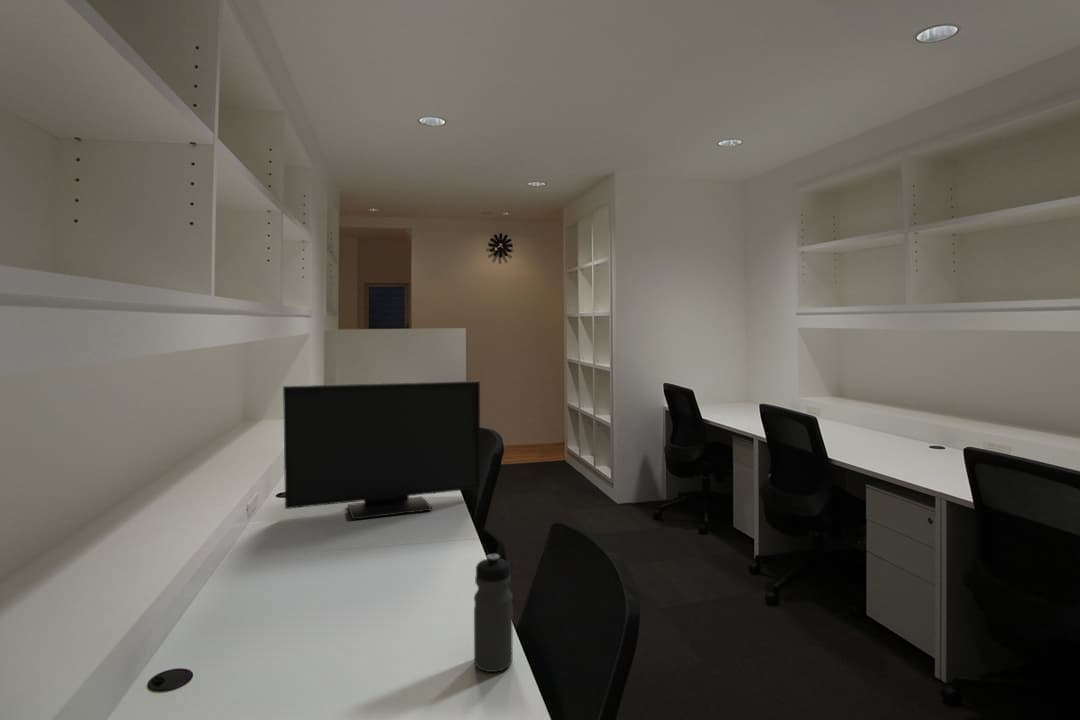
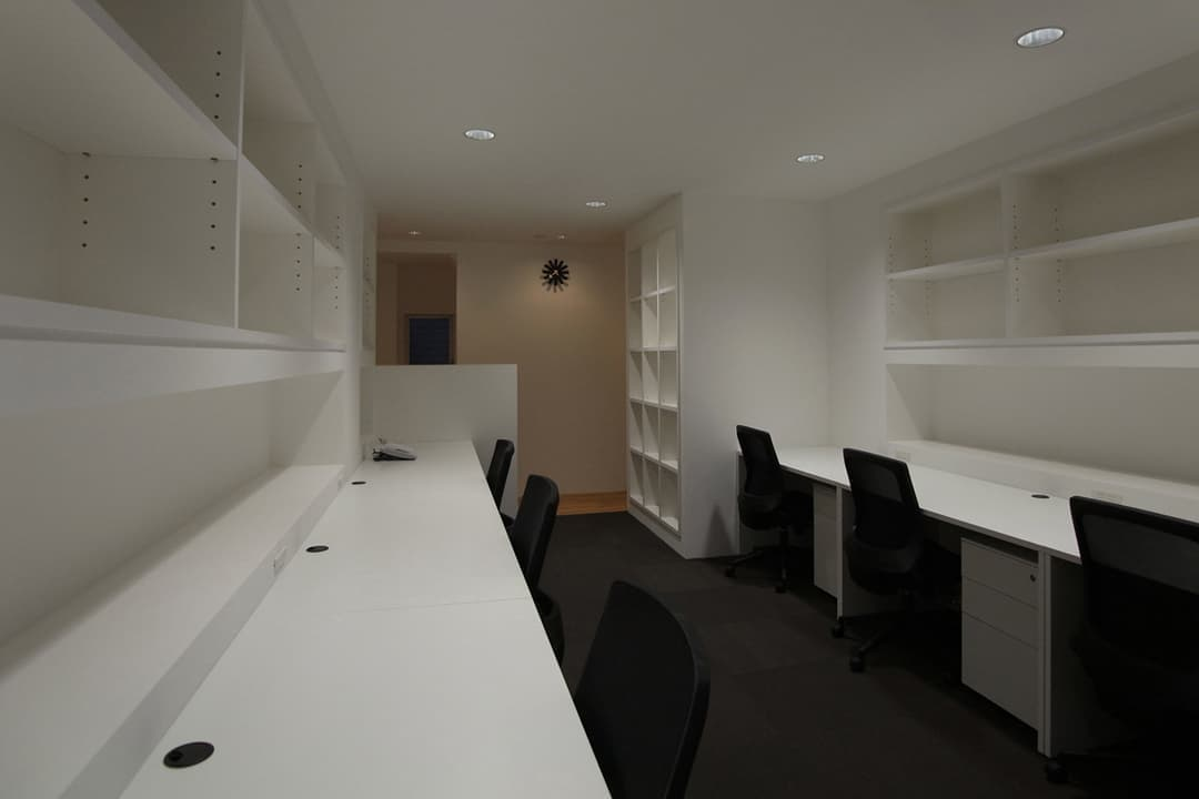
- water bottle (493, 609)
- computer monitor (388, 446)
